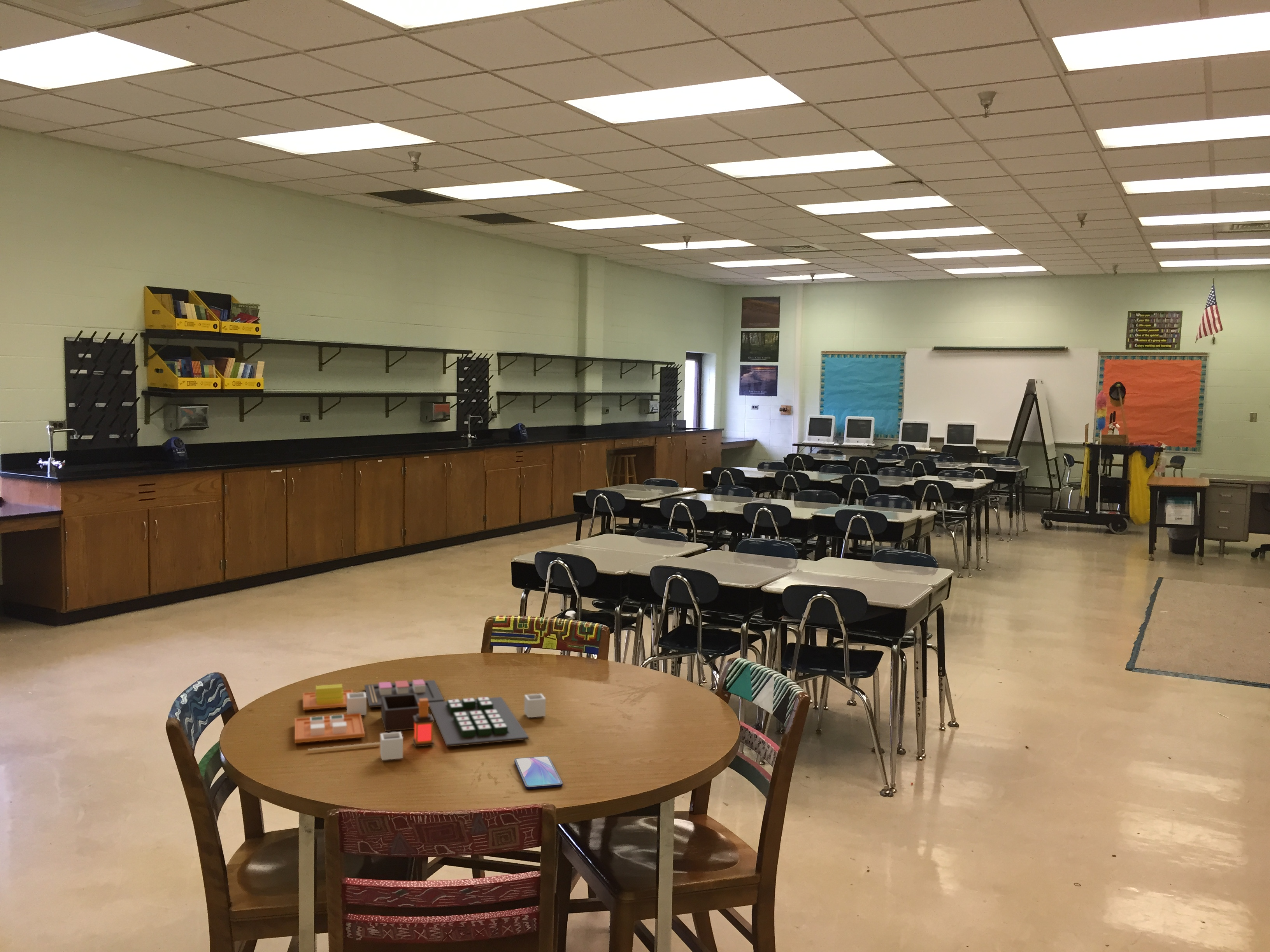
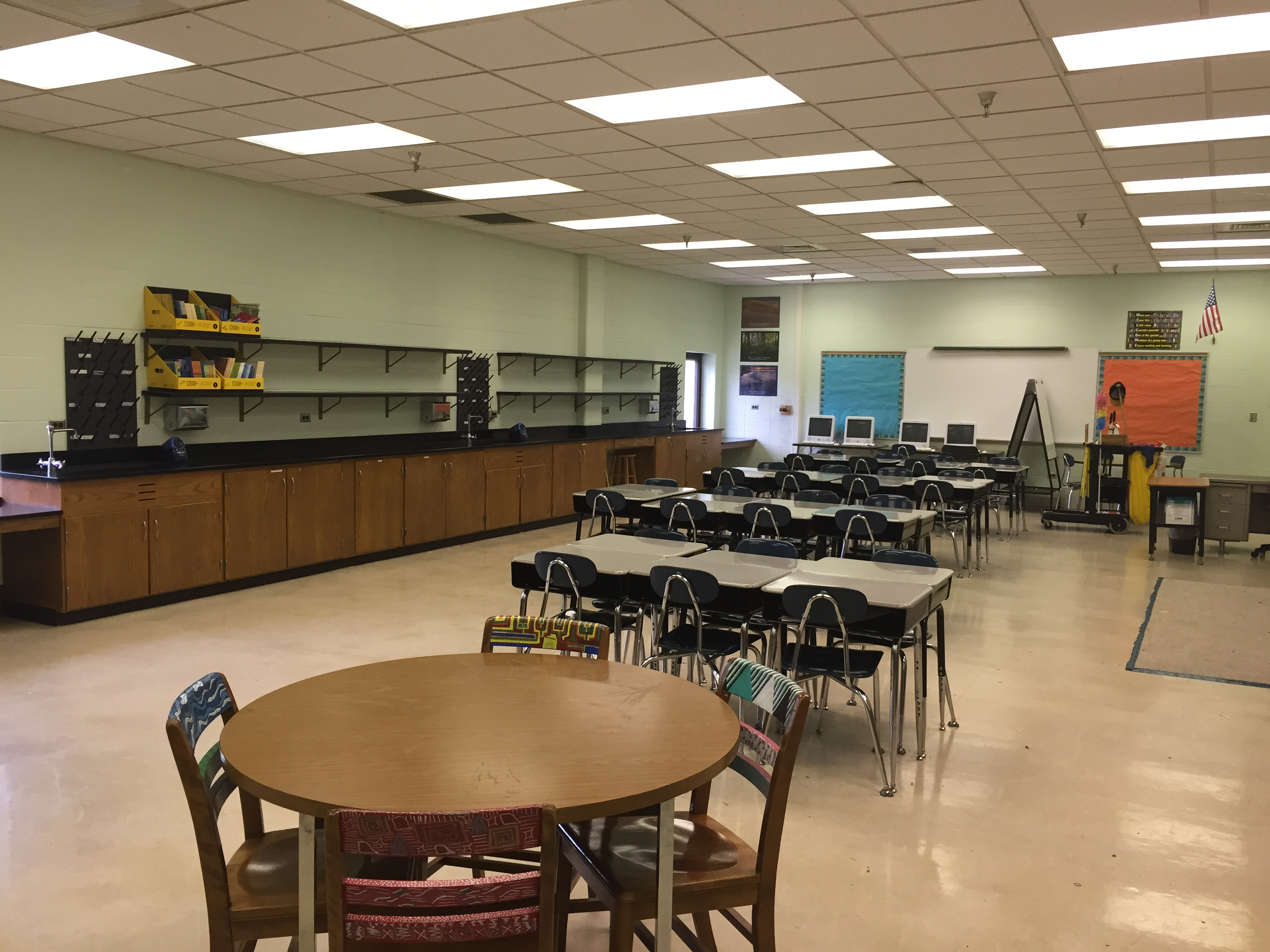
- smartphone (538, 772)
- toy food set (421, 696)
